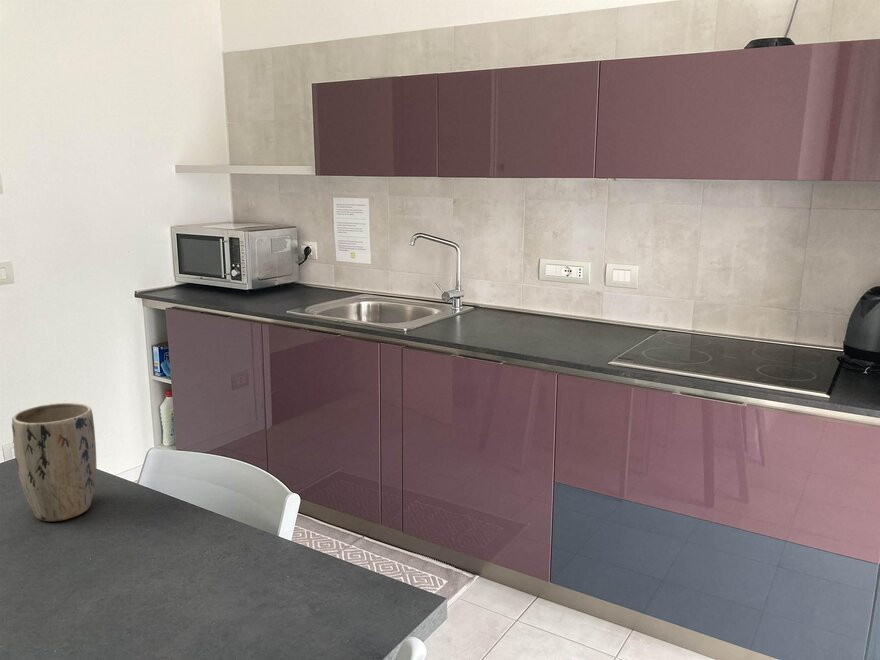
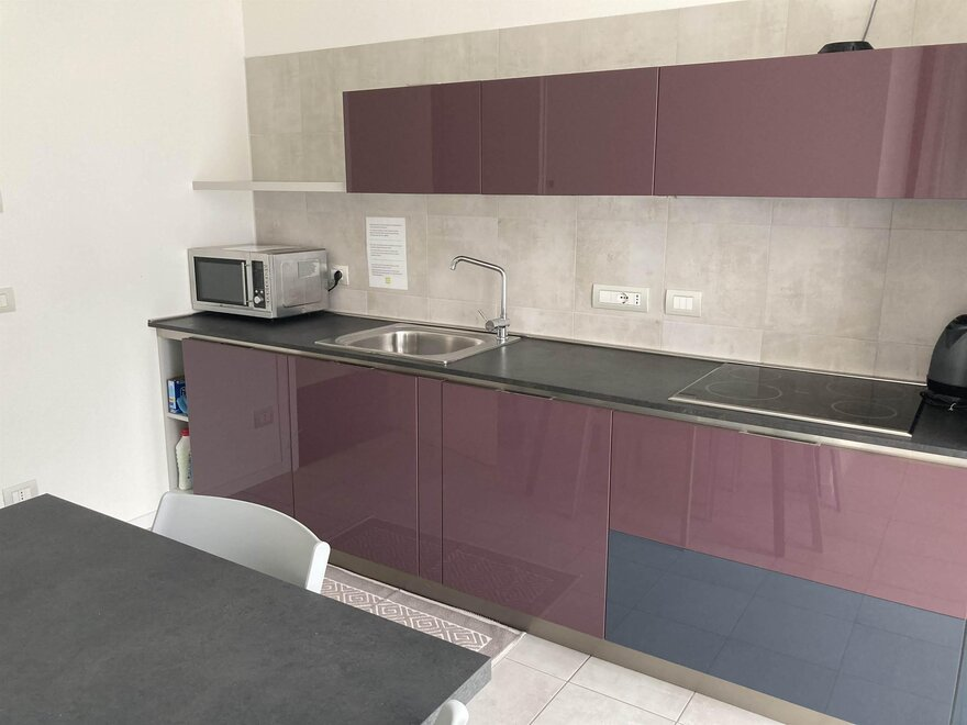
- plant pot (57, 462)
